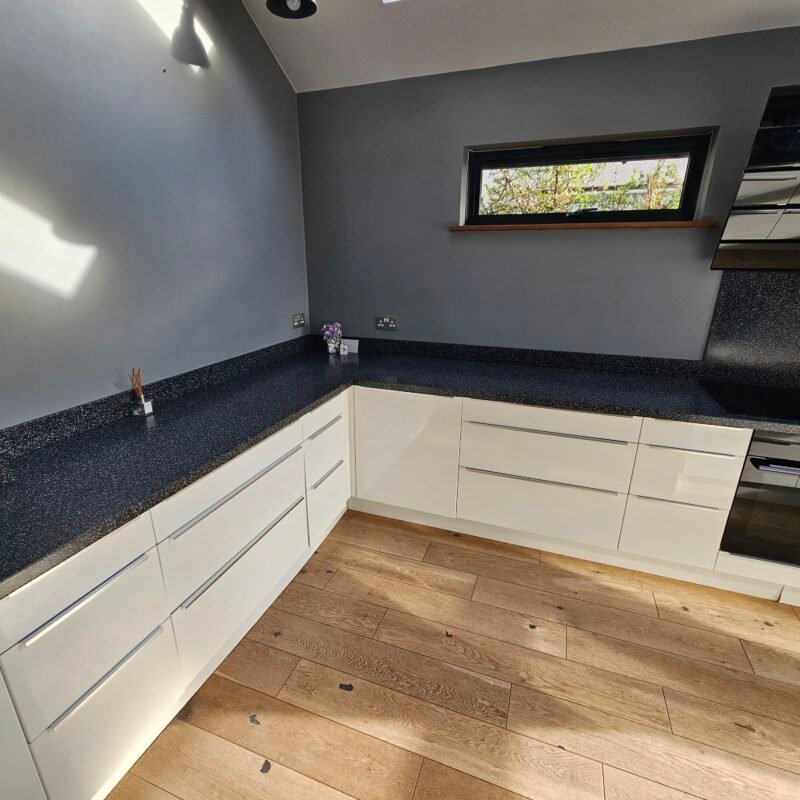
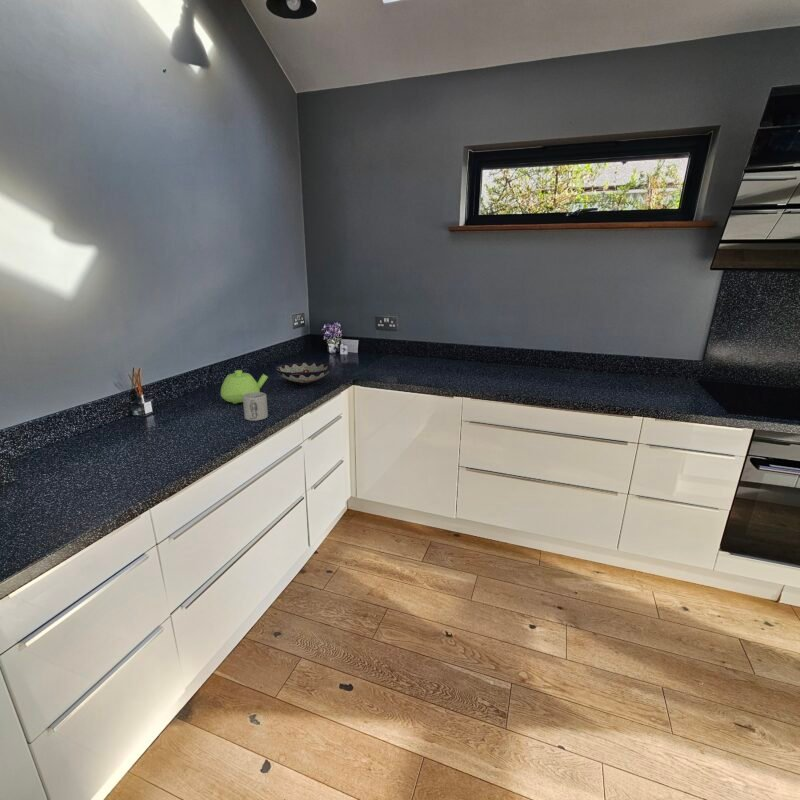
+ mug (255, 405)
+ teapot (245, 384)
+ bowl (304, 375)
